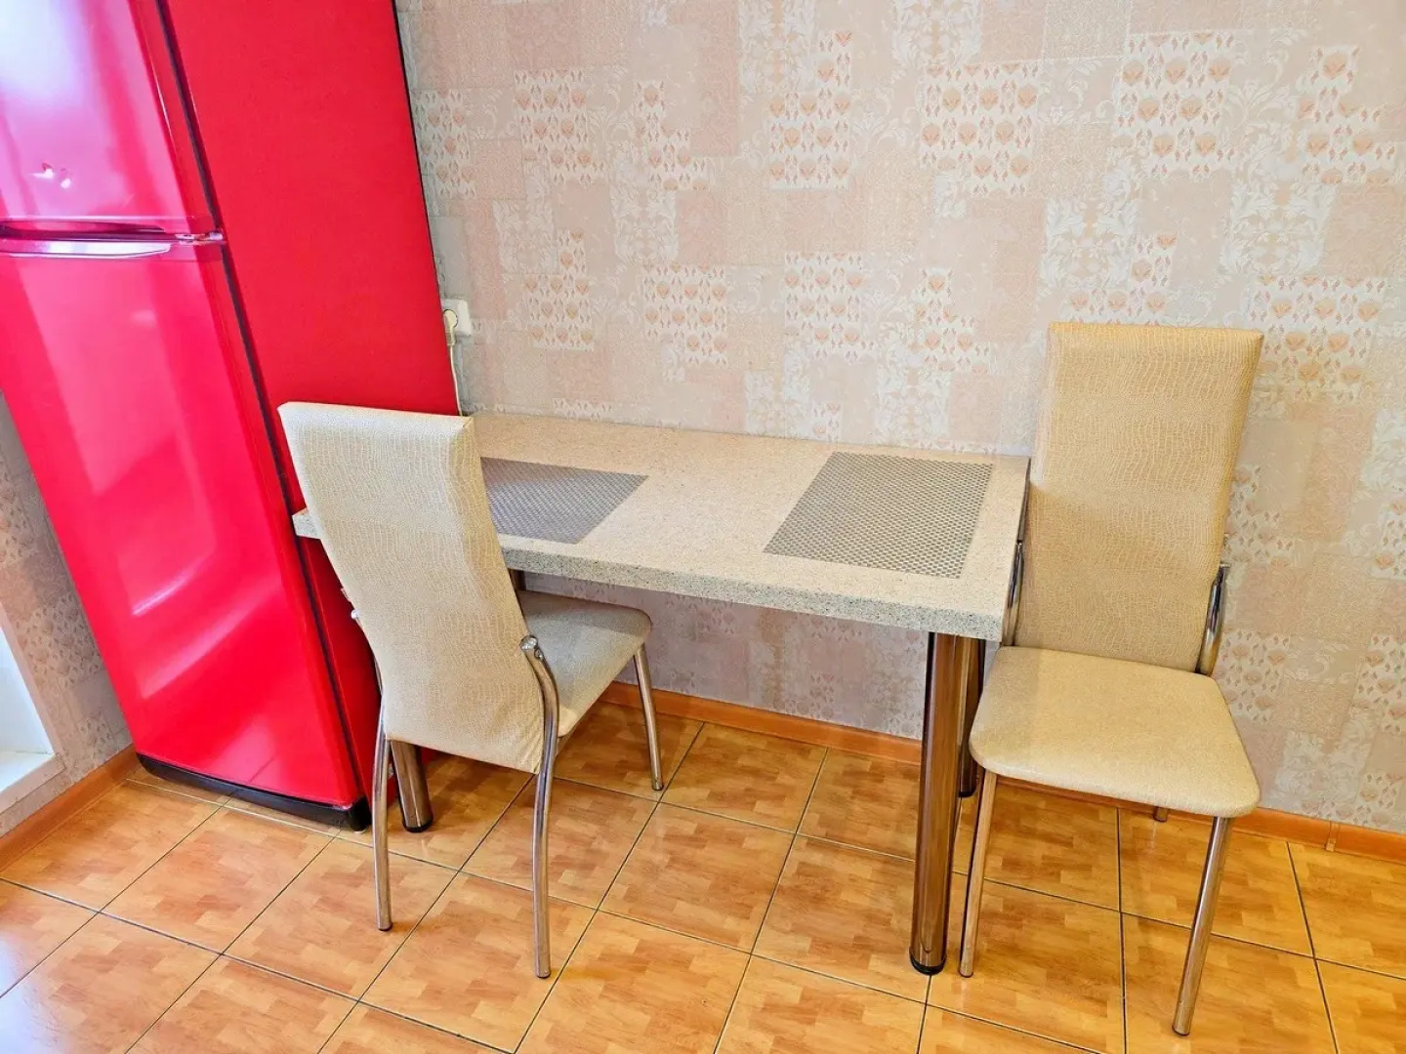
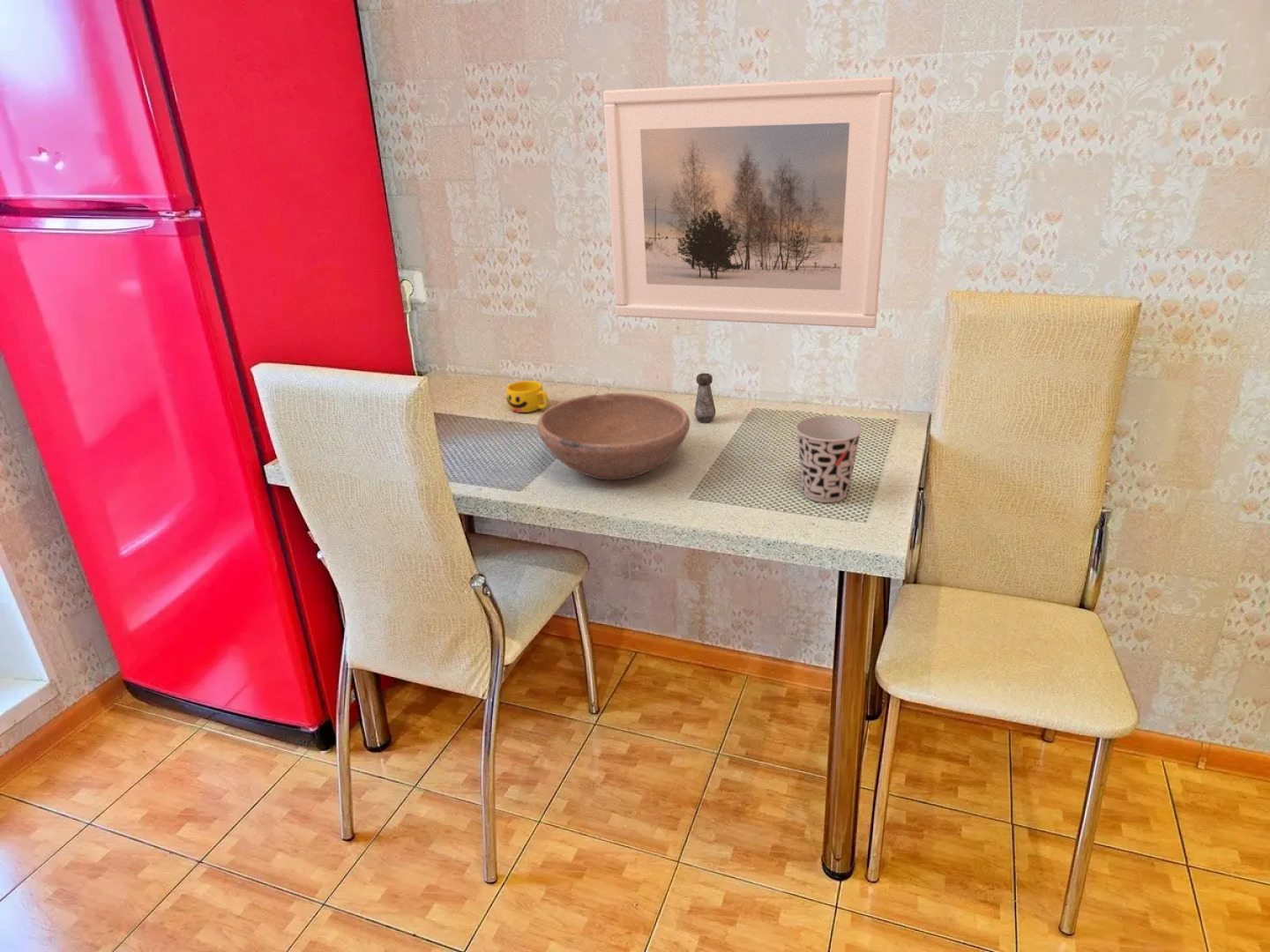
+ cup (529, 398)
+ bowl (614, 440)
+ salt shaker (705, 397)
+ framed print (740, 209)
+ cup (826, 460)
